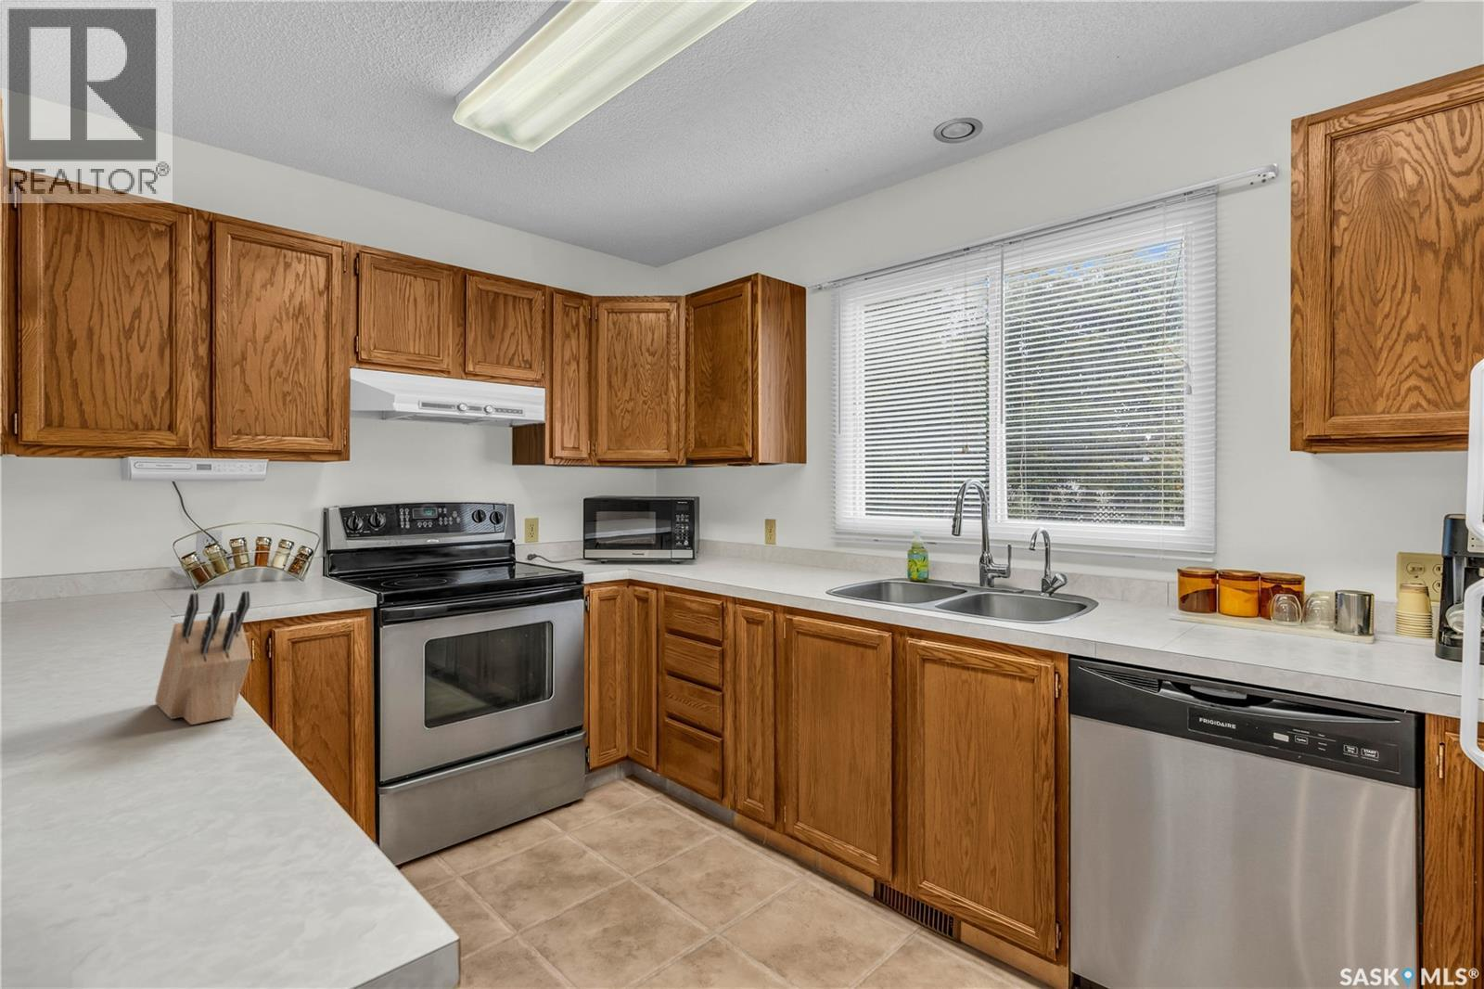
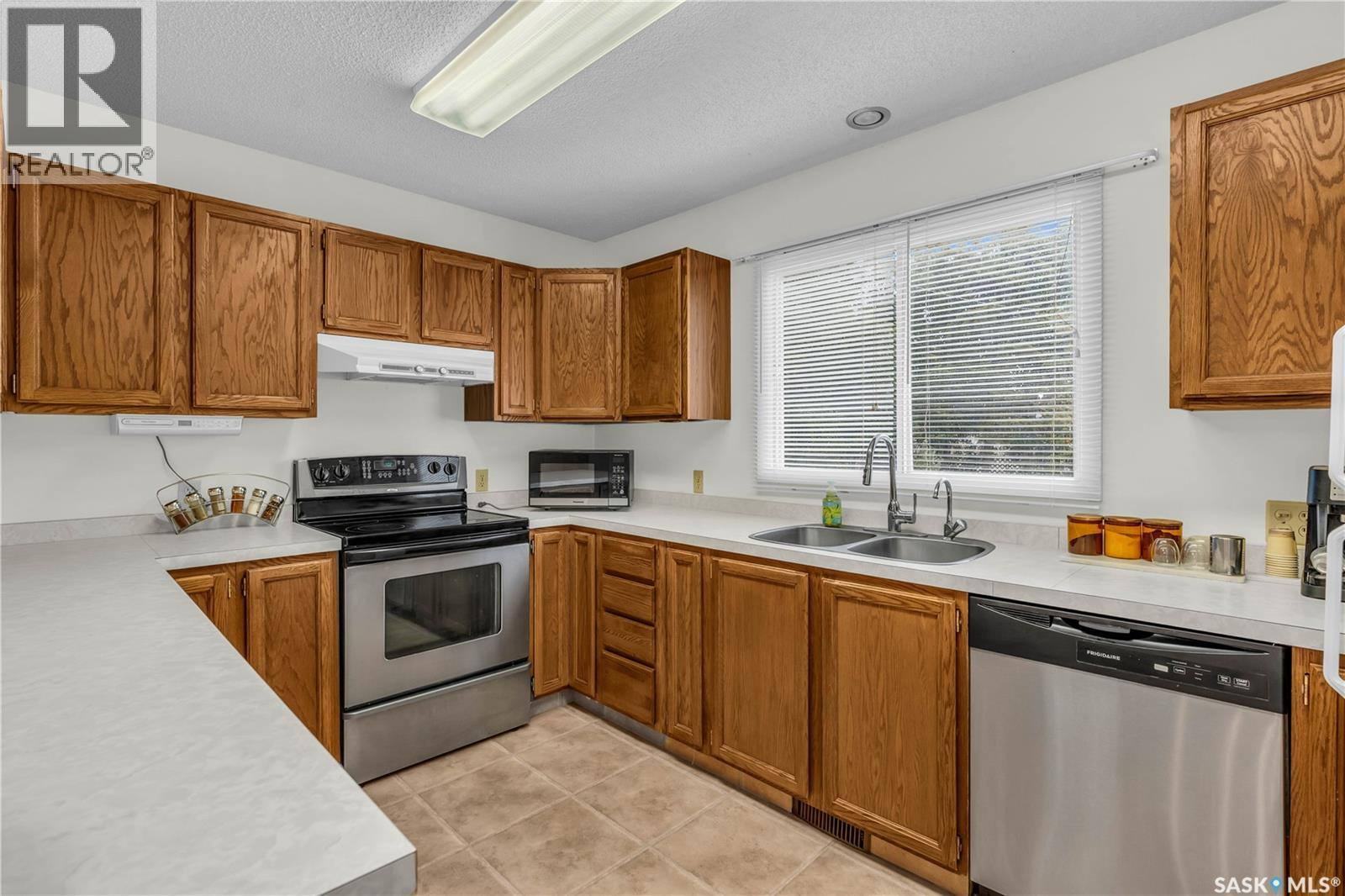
- knife block (204, 649)
